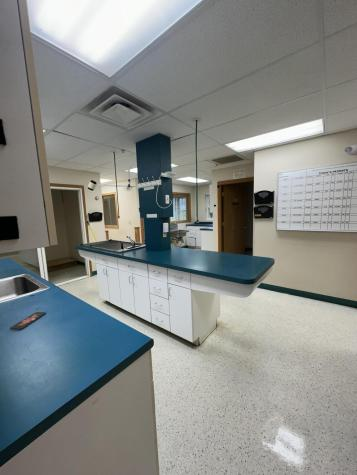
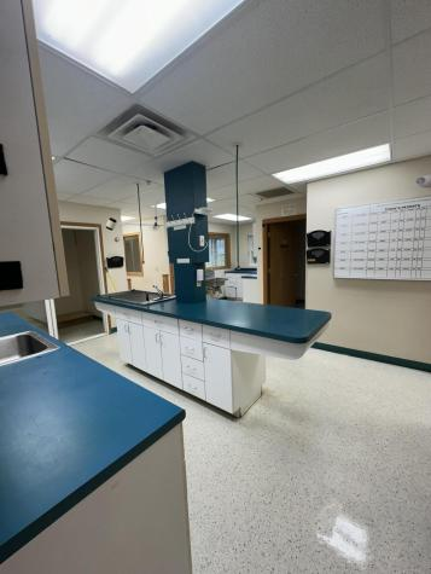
- smartphone (29, 320)
